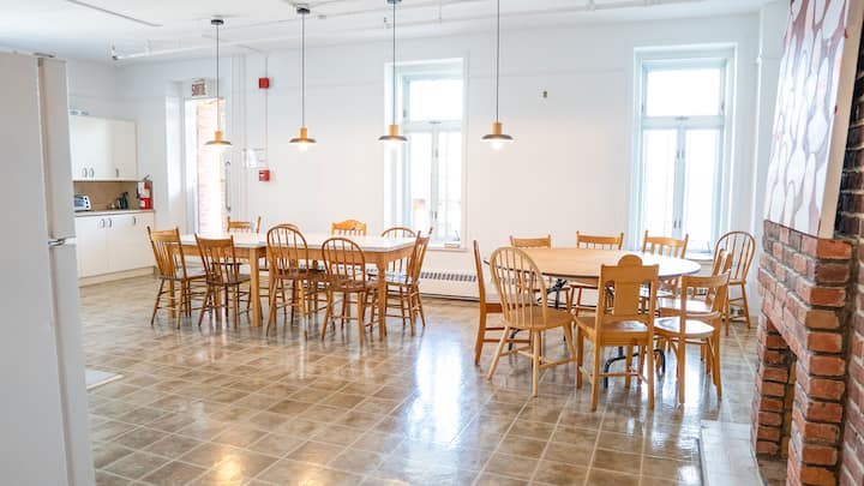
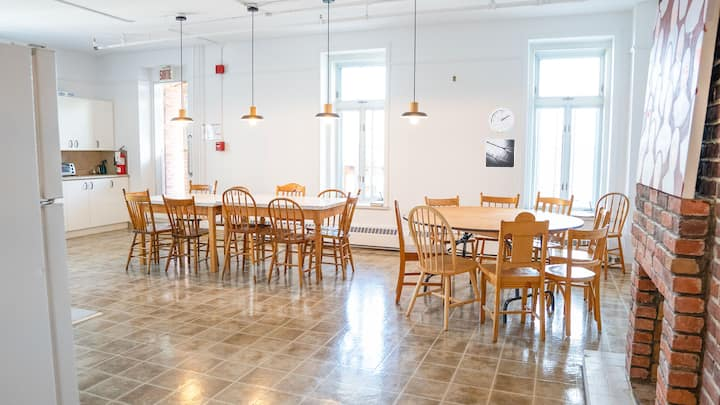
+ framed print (500, 153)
+ wall clock (501, 120)
